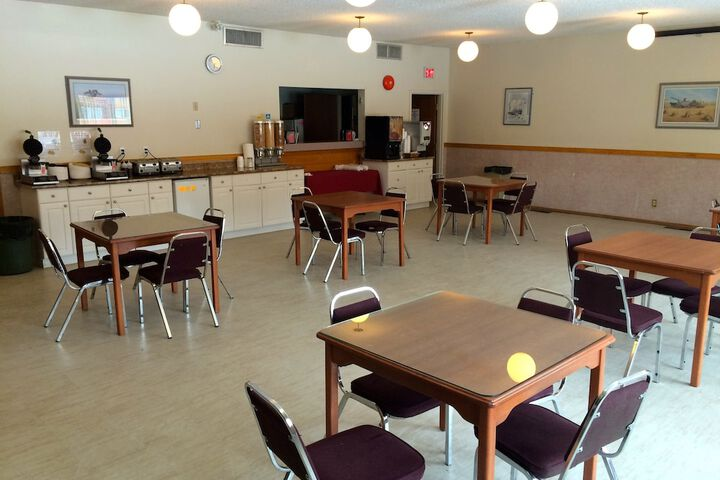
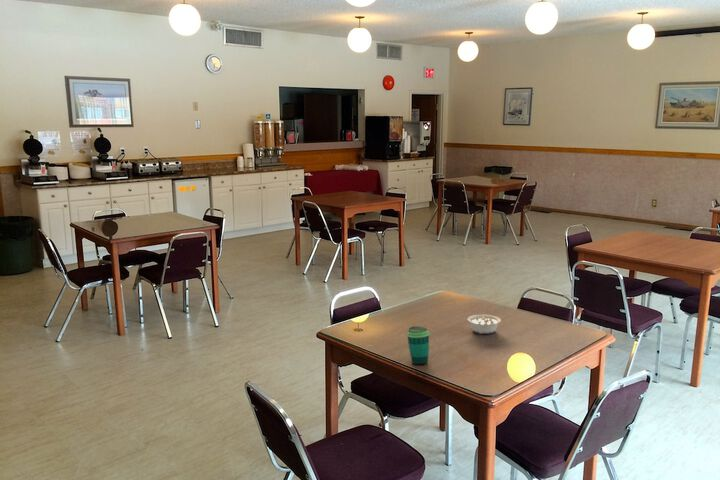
+ cup (417, 345)
+ legume (482, 323)
